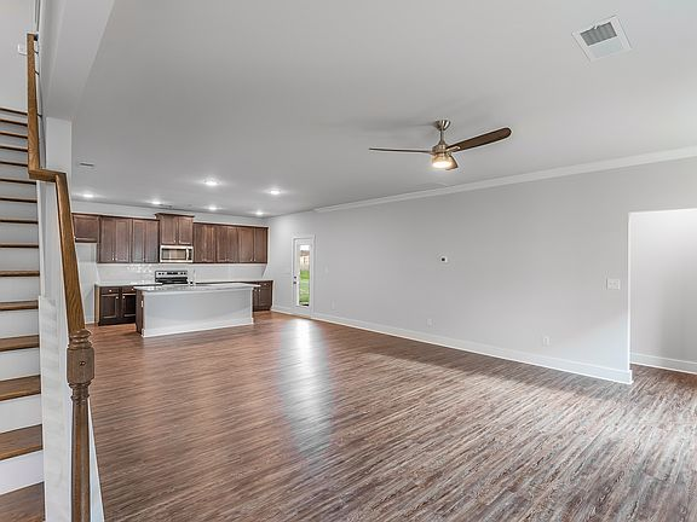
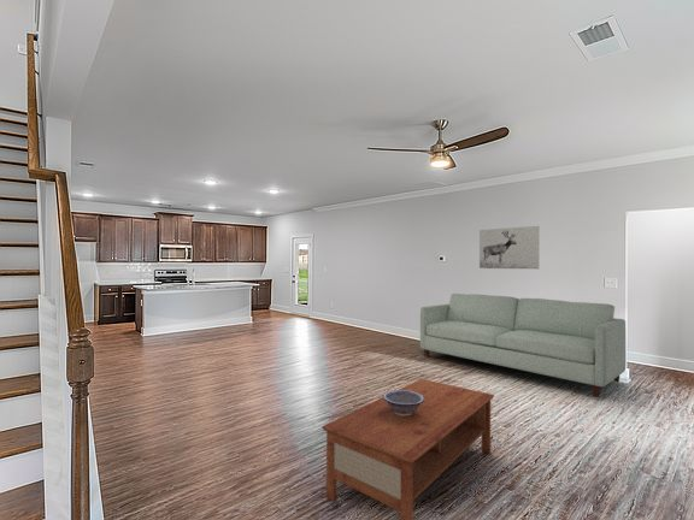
+ wall art (507, 248)
+ coffee table (417, 439)
+ sofa (510, 332)
+ decorative bowl (402, 404)
